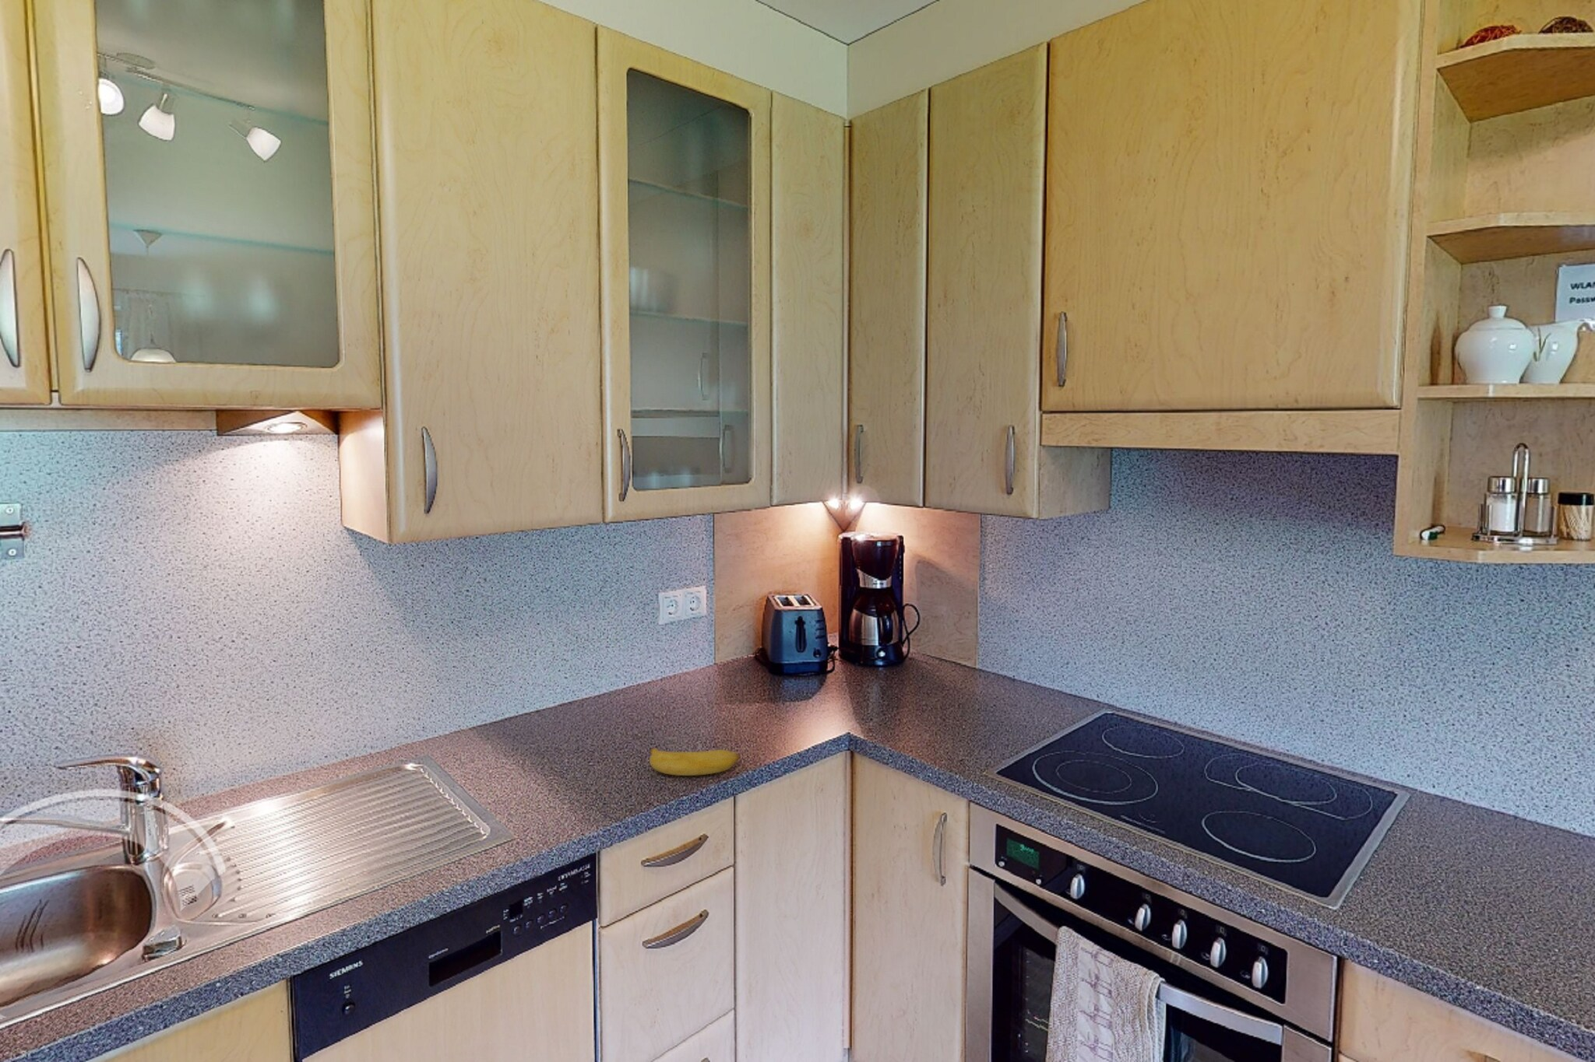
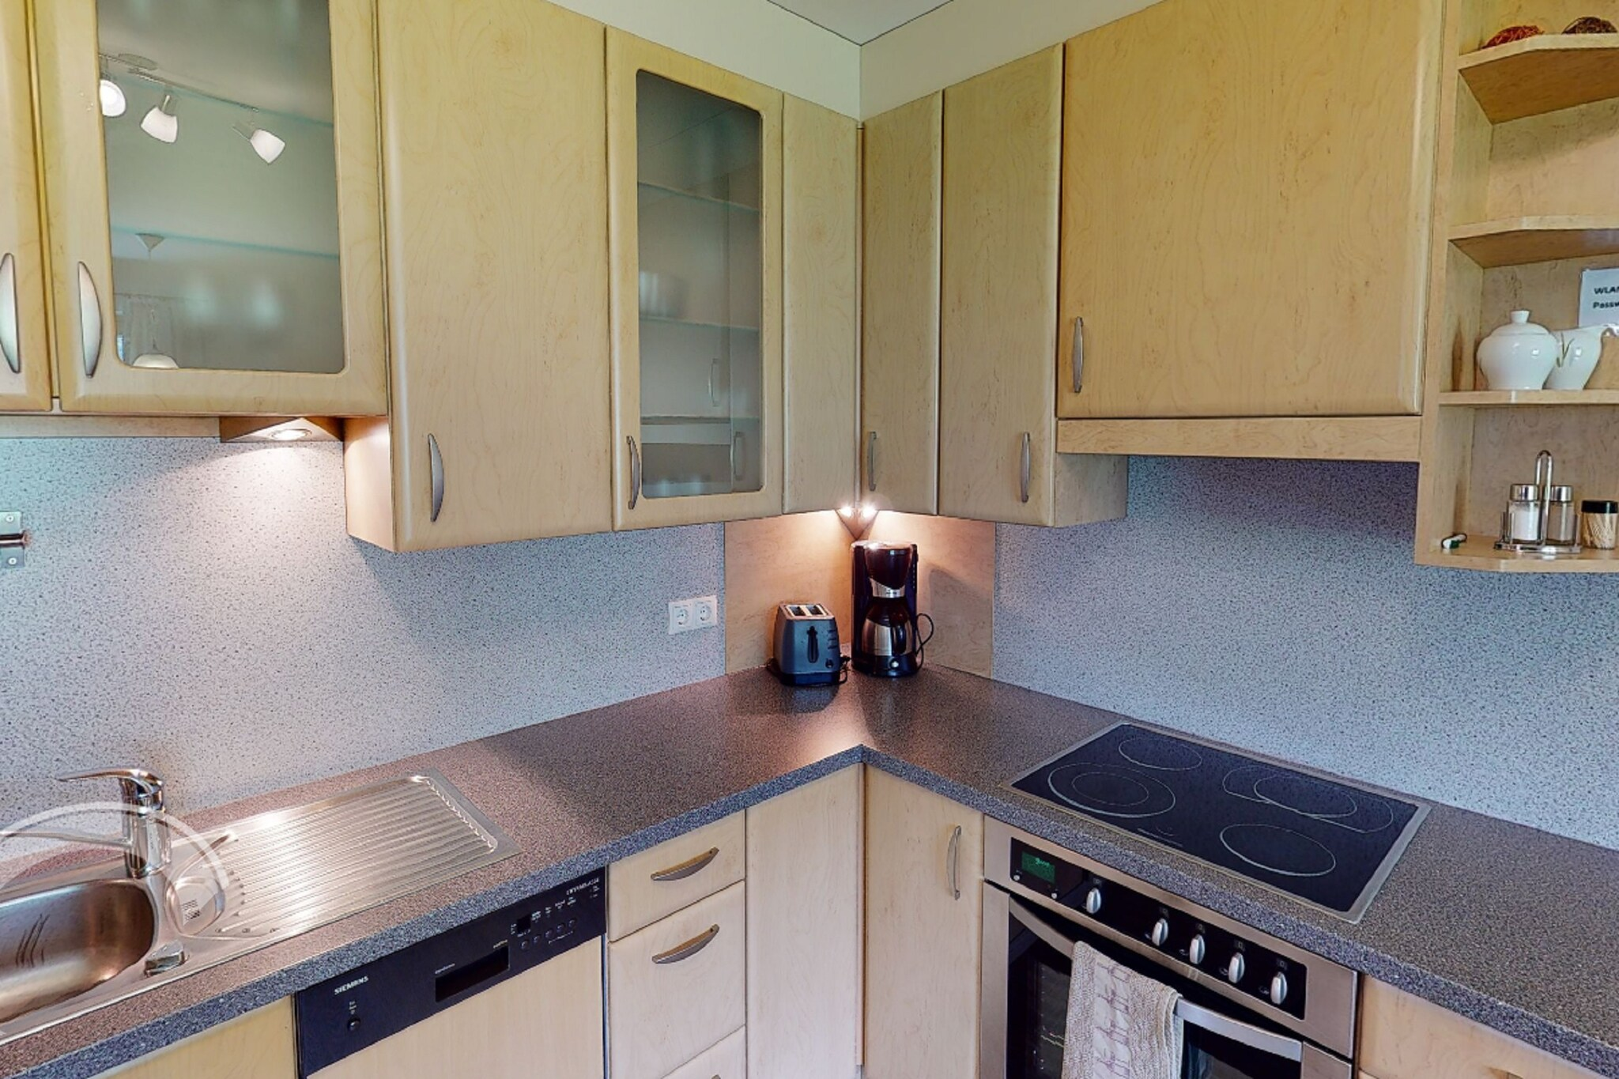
- banana (693, 757)
